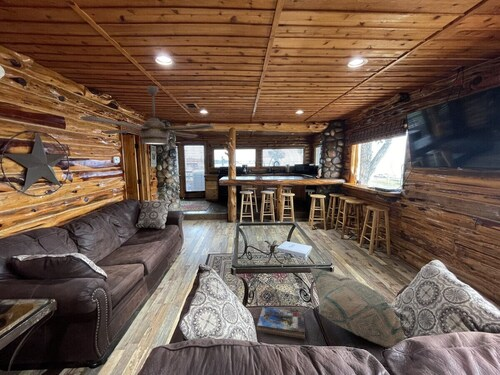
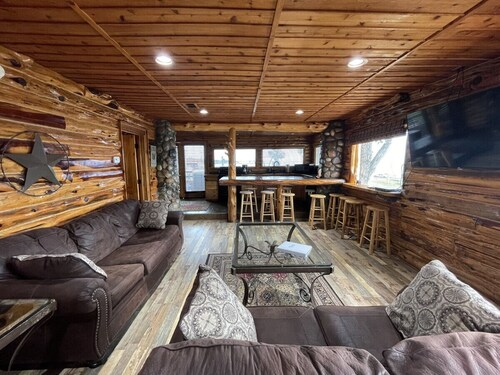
- decorative pillow (349, 303)
- magazine (281, 319)
- ceiling fan (153, 116)
